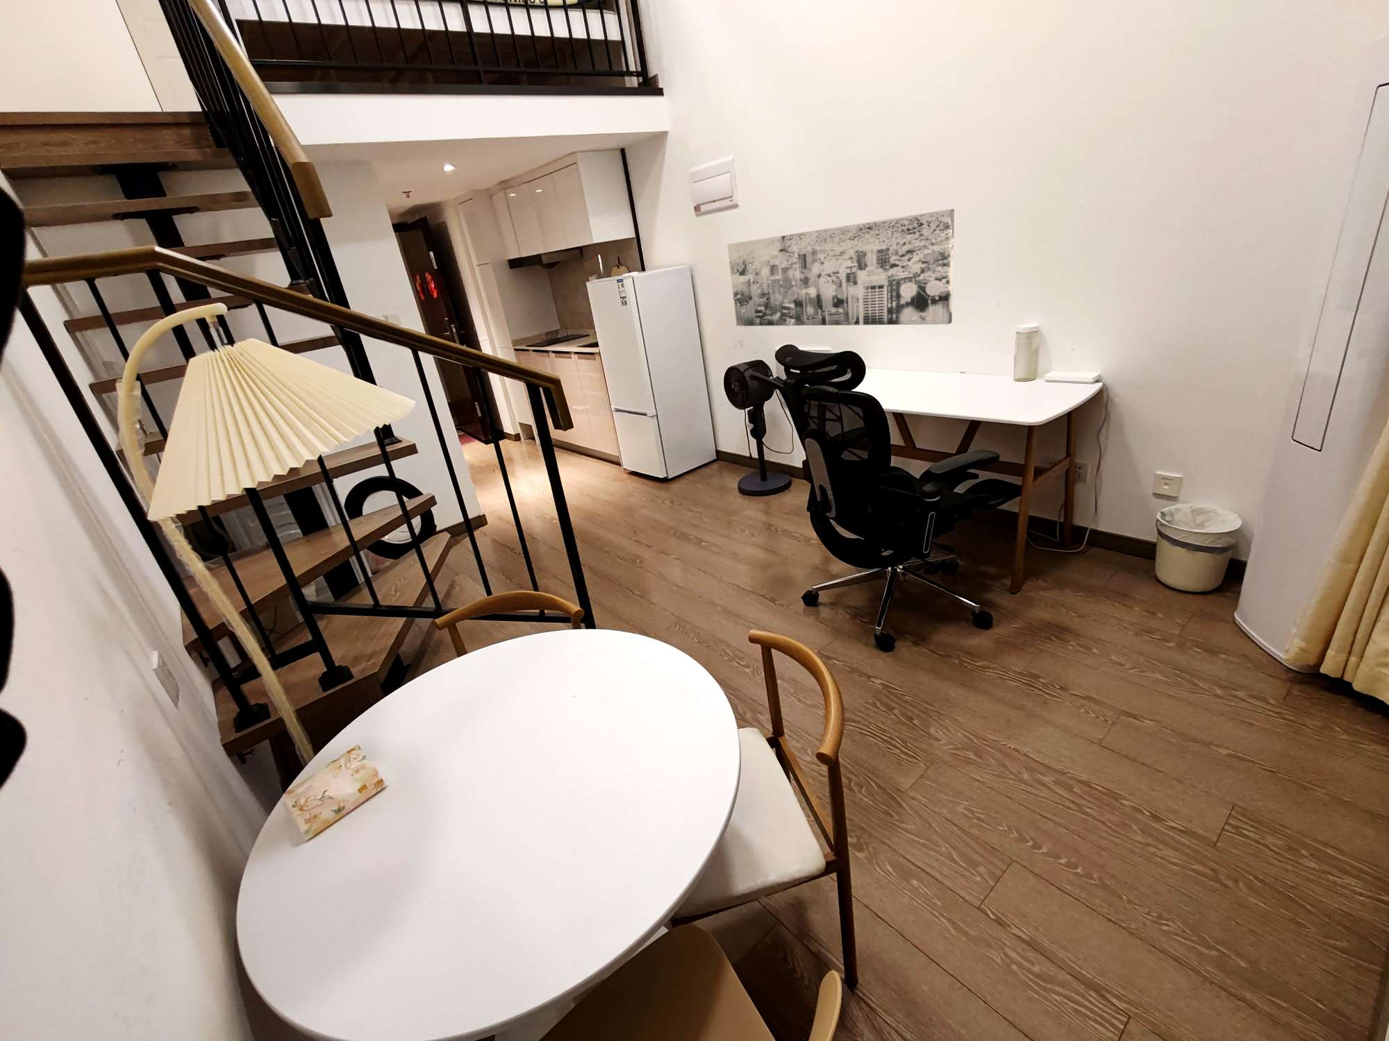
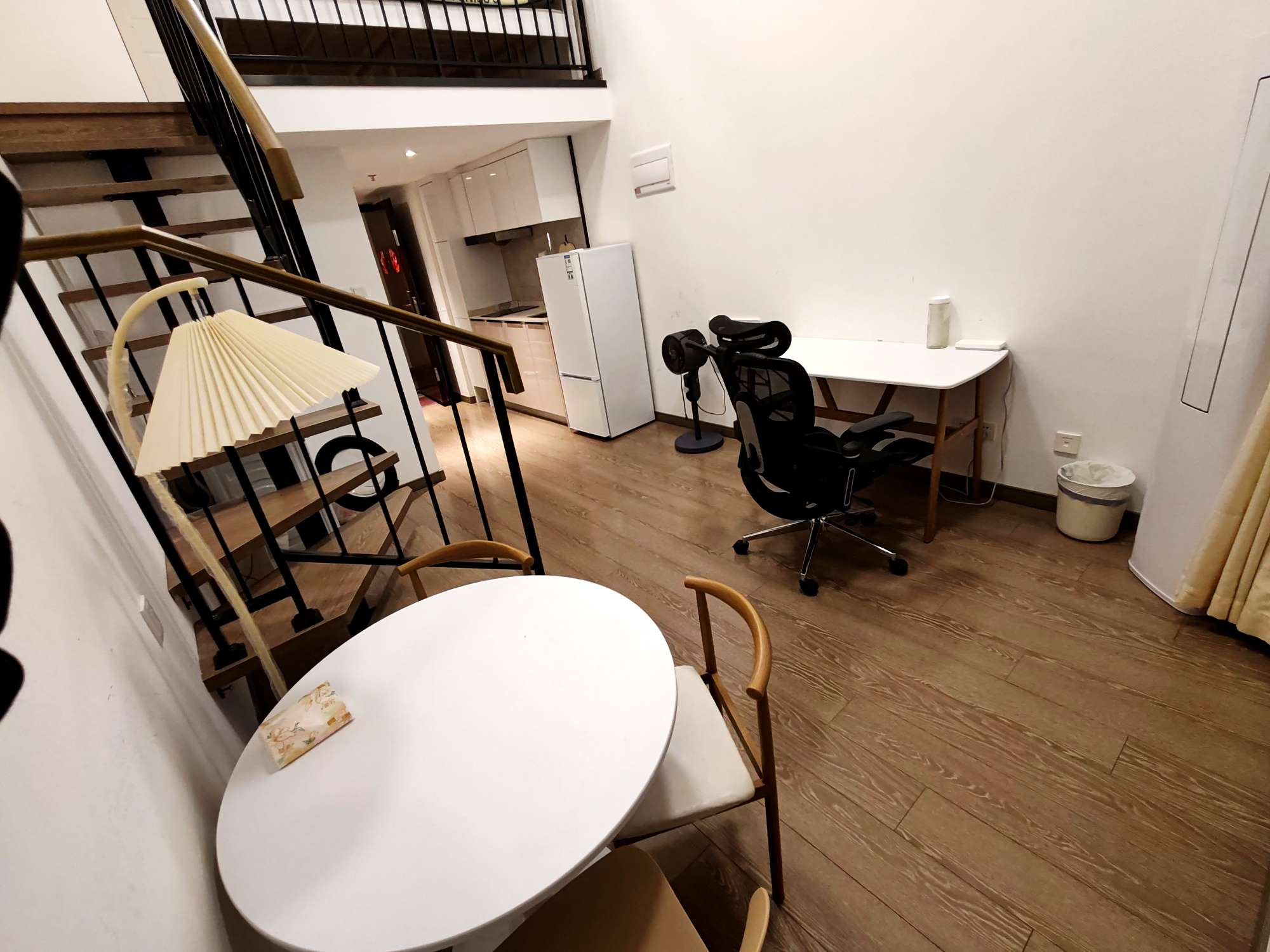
- wall art (825, 279)
